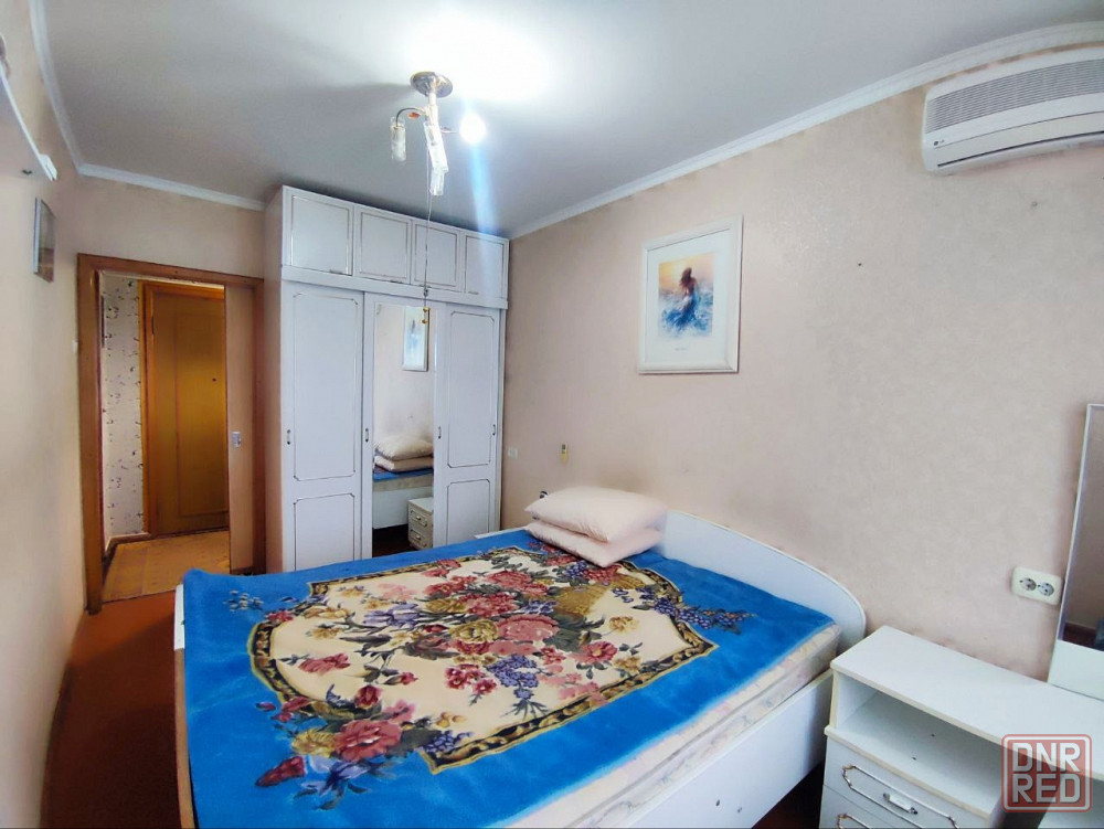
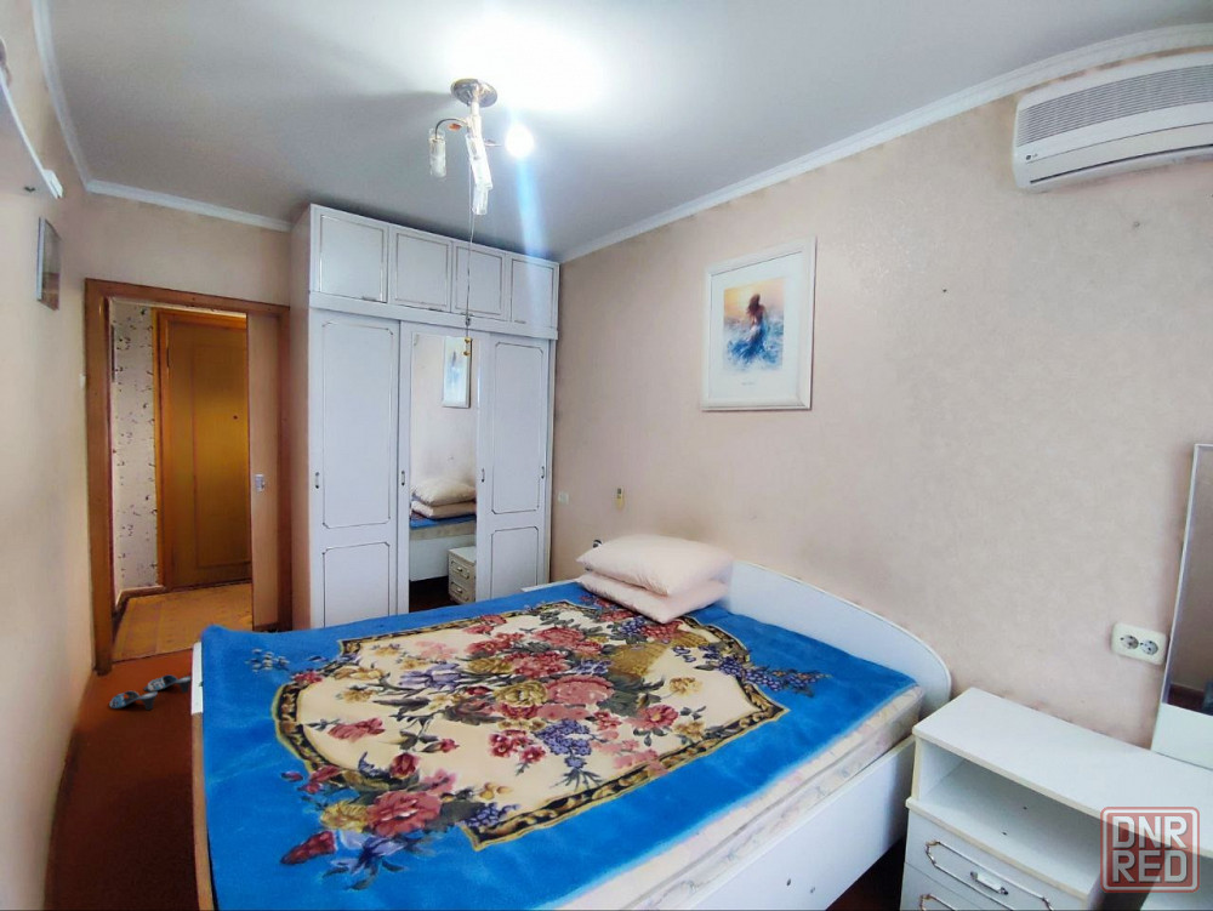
+ slippers (150, 690)
